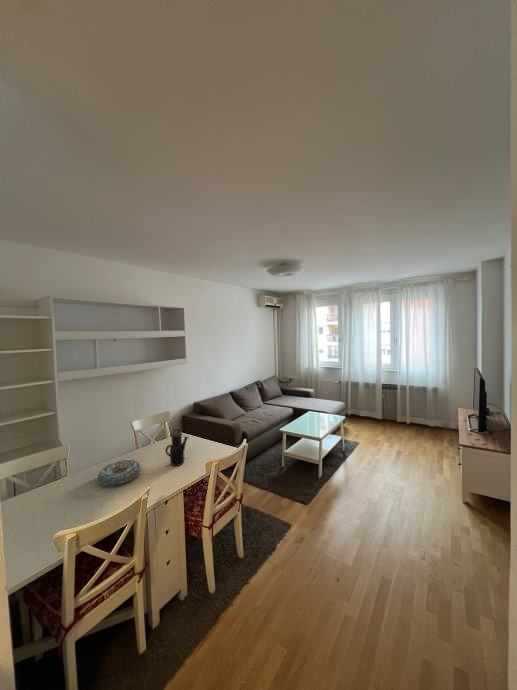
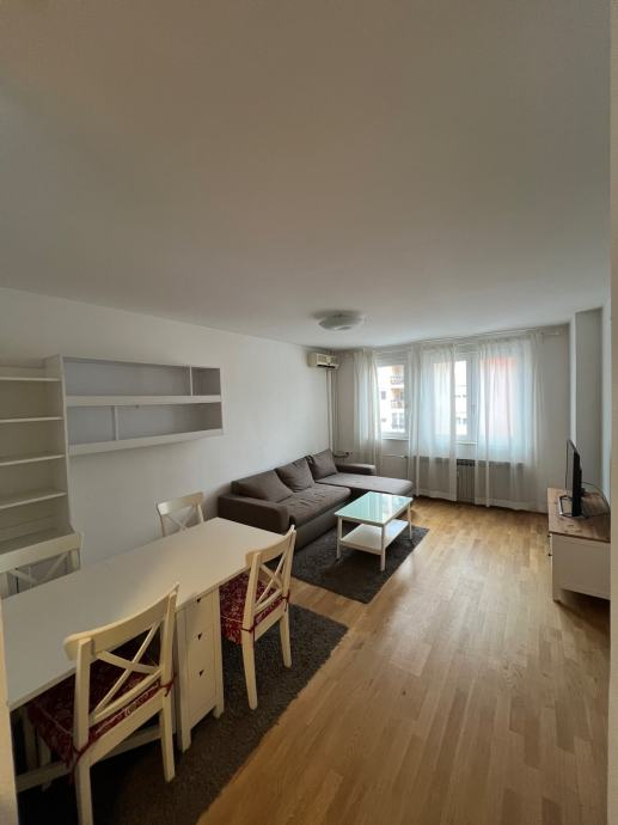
- teapot (176, 446)
- decorative bowl (120, 472)
